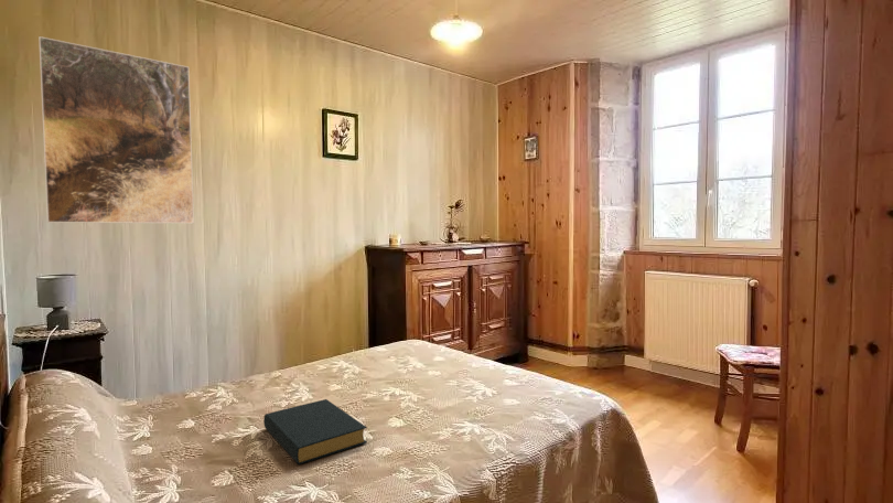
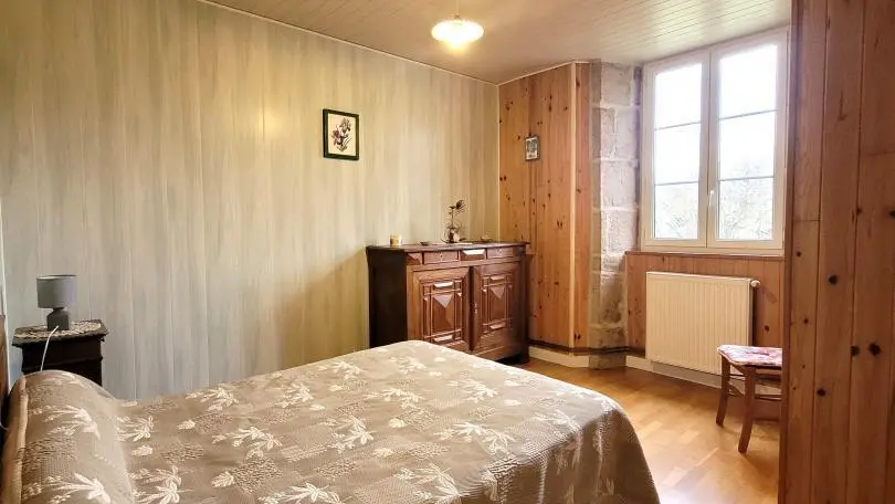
- hardback book (313, 427)
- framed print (122, 139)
